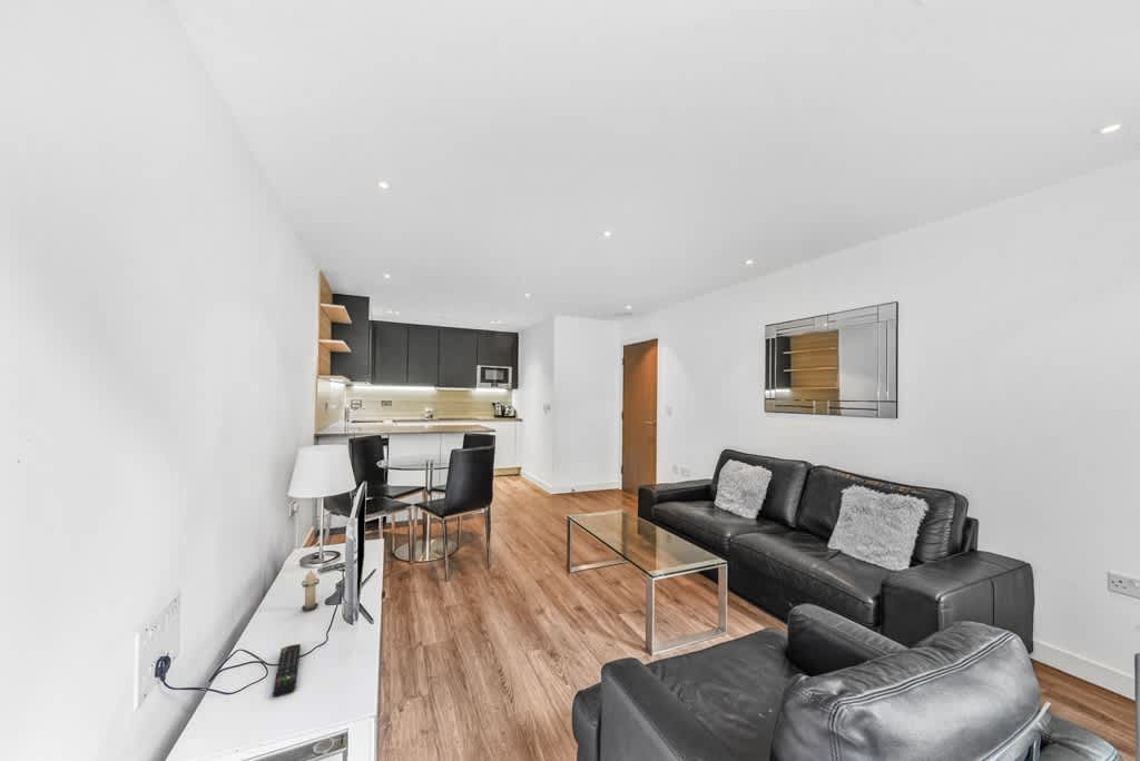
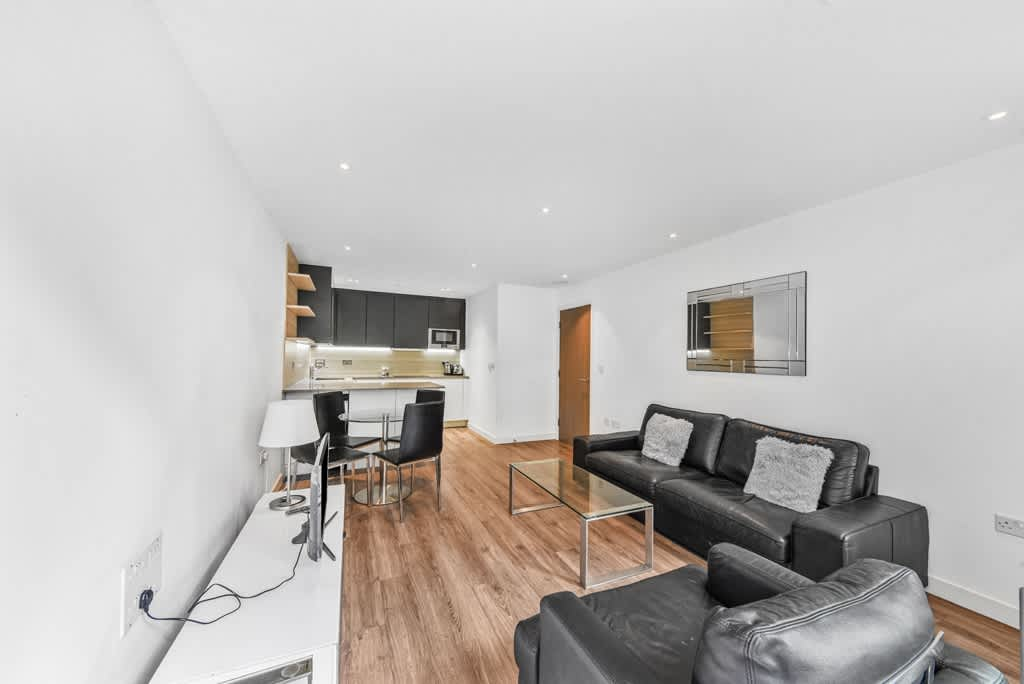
- remote control (287, 668)
- candle (309, 589)
